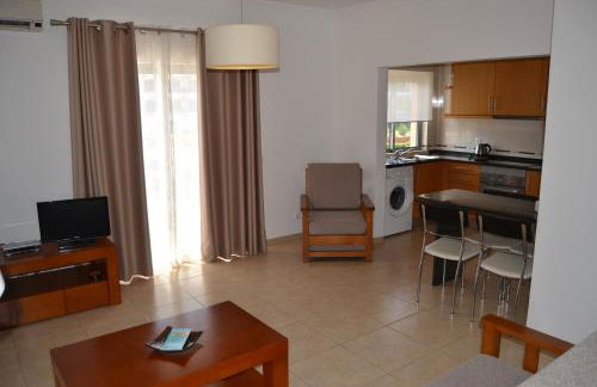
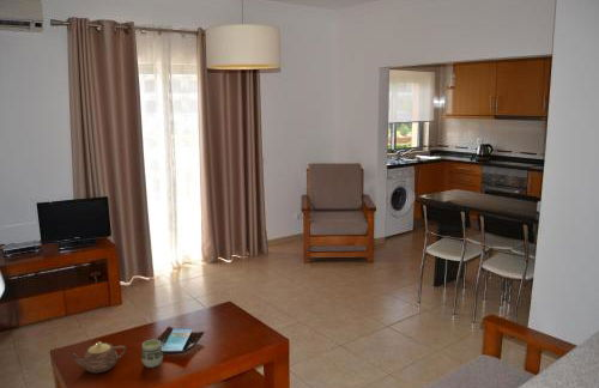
+ cup (152, 353)
+ teapot (97, 354)
